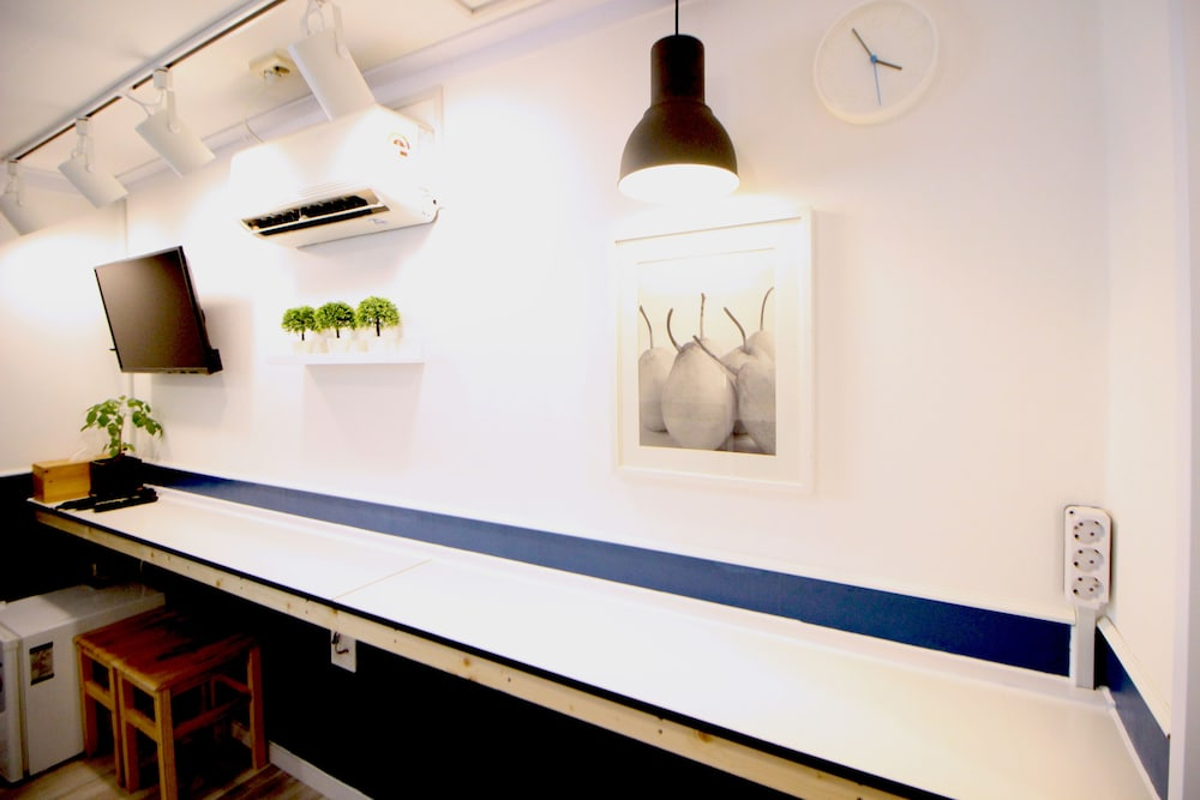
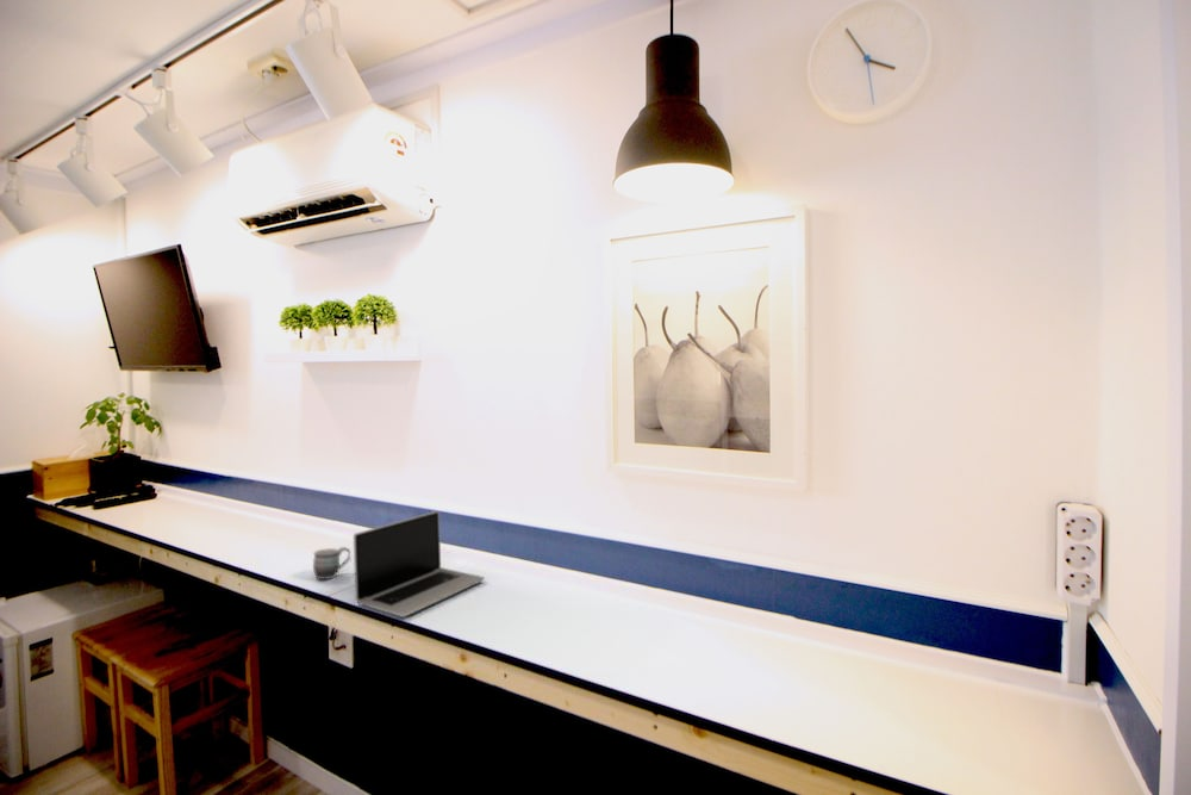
+ mug (331, 561)
+ laptop (422, 558)
